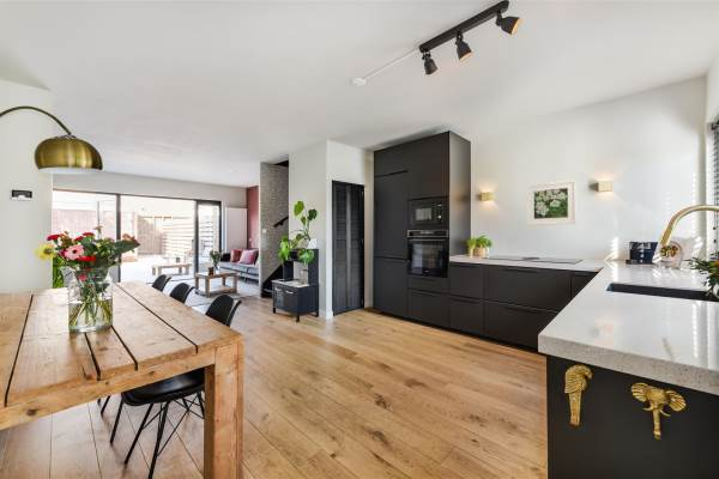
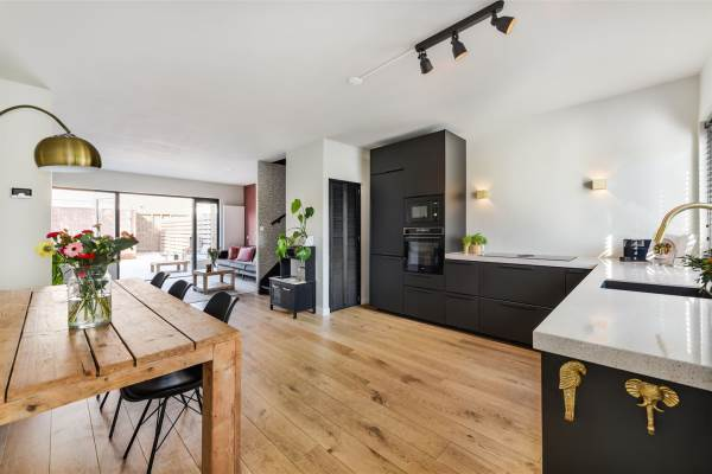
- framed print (550, 204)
